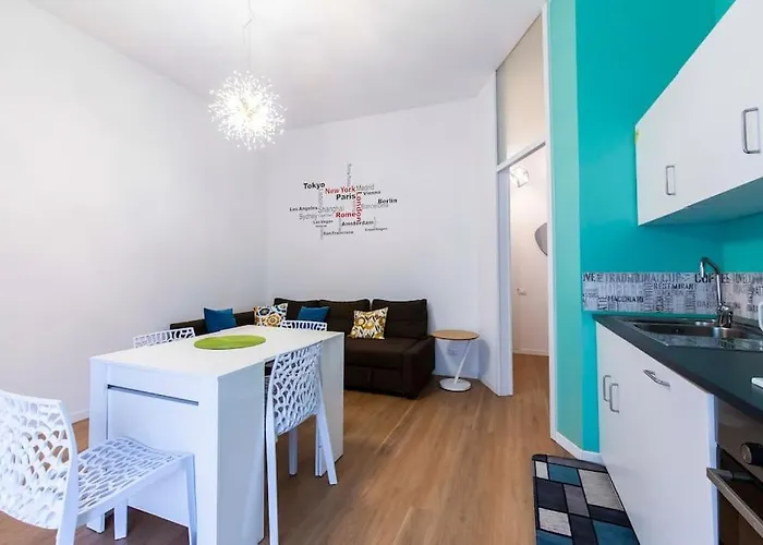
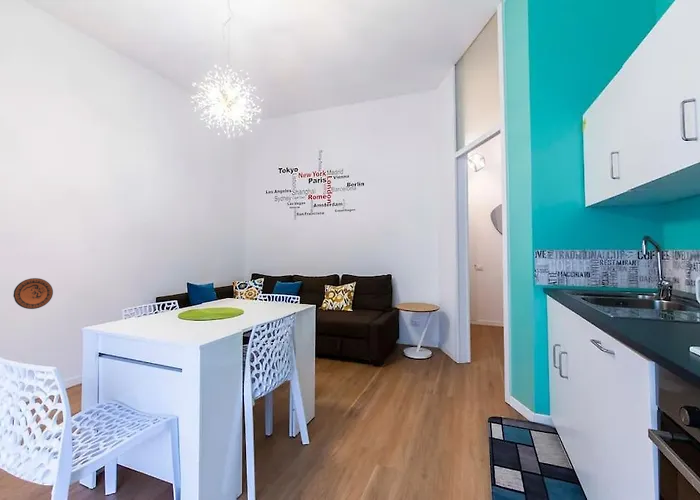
+ decorative plate (33, 293)
